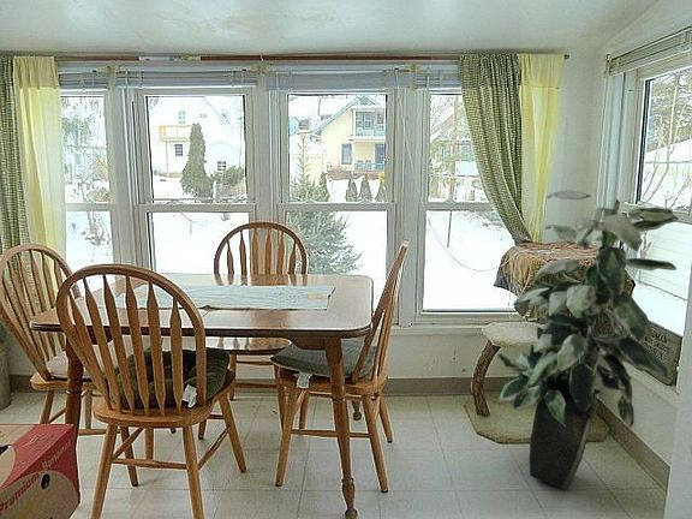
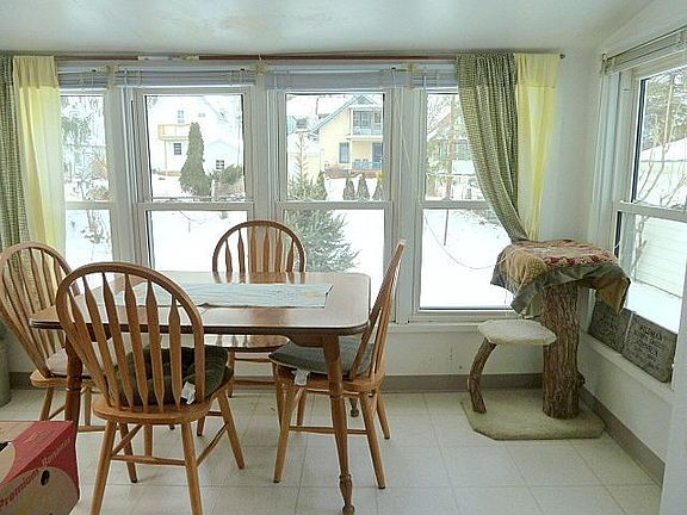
- indoor plant (577, 340)
